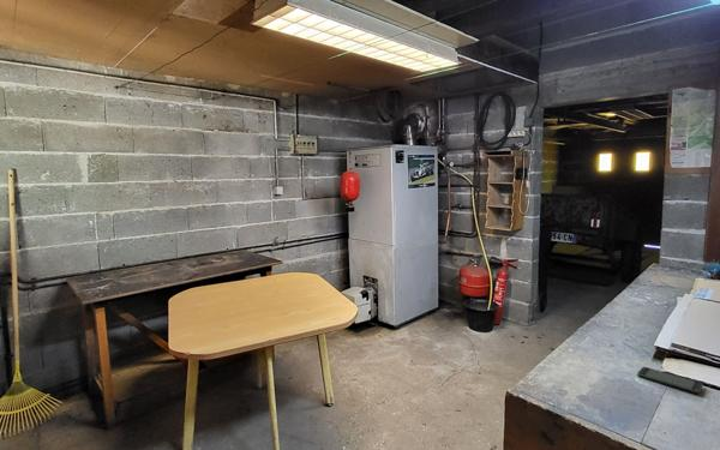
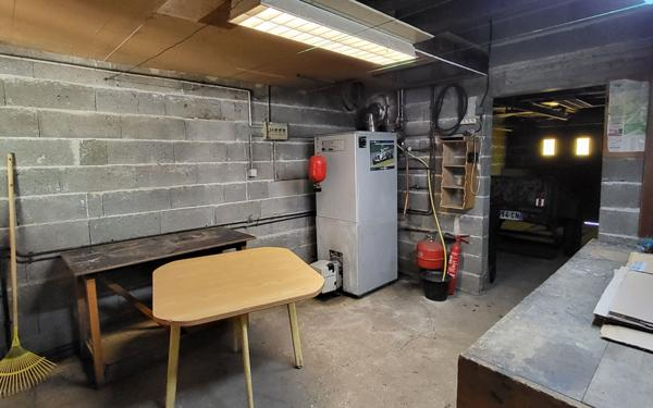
- smartphone (668, 379)
